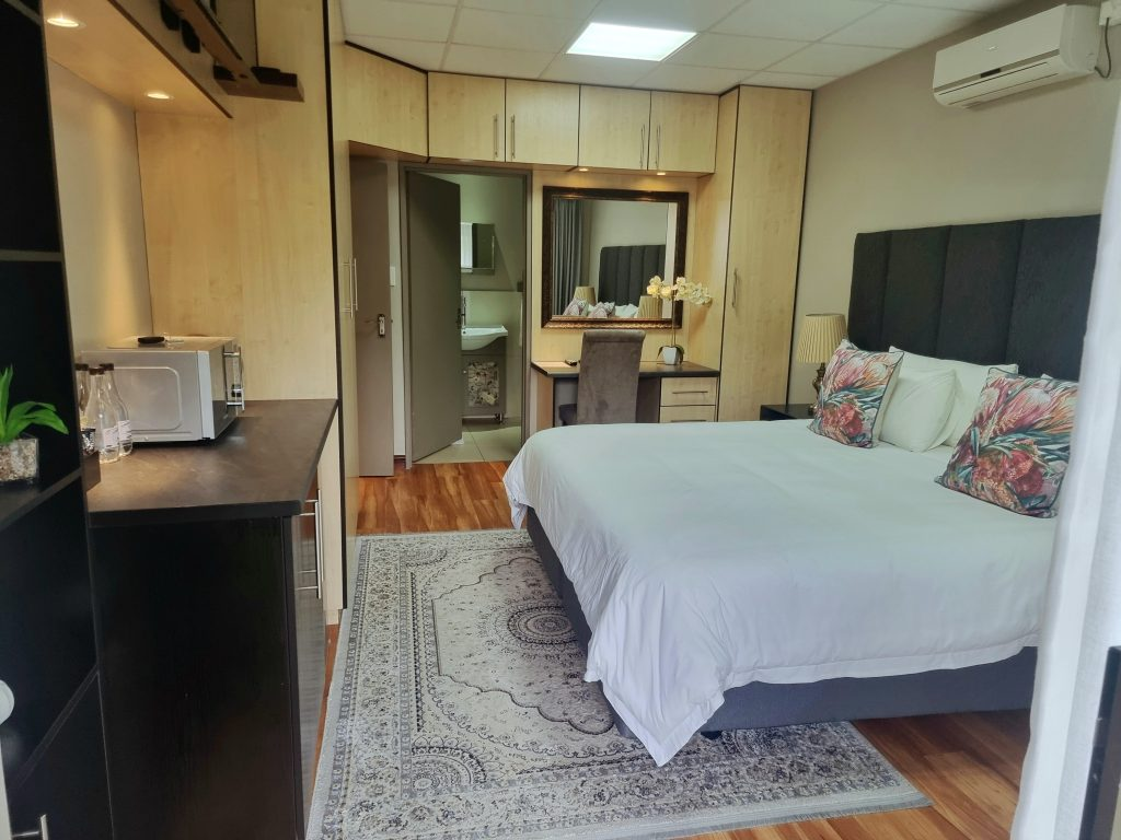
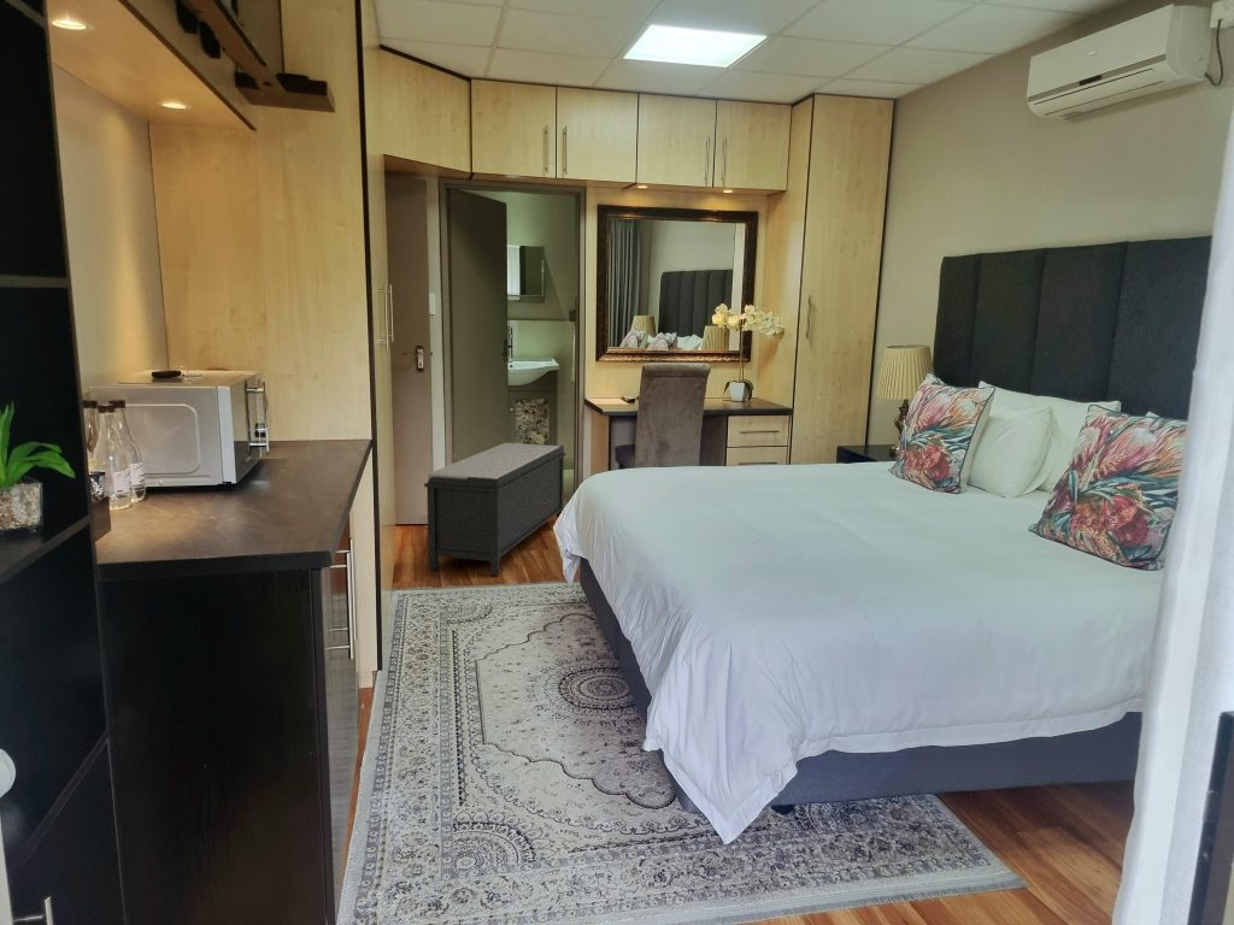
+ bench (503, 501)
